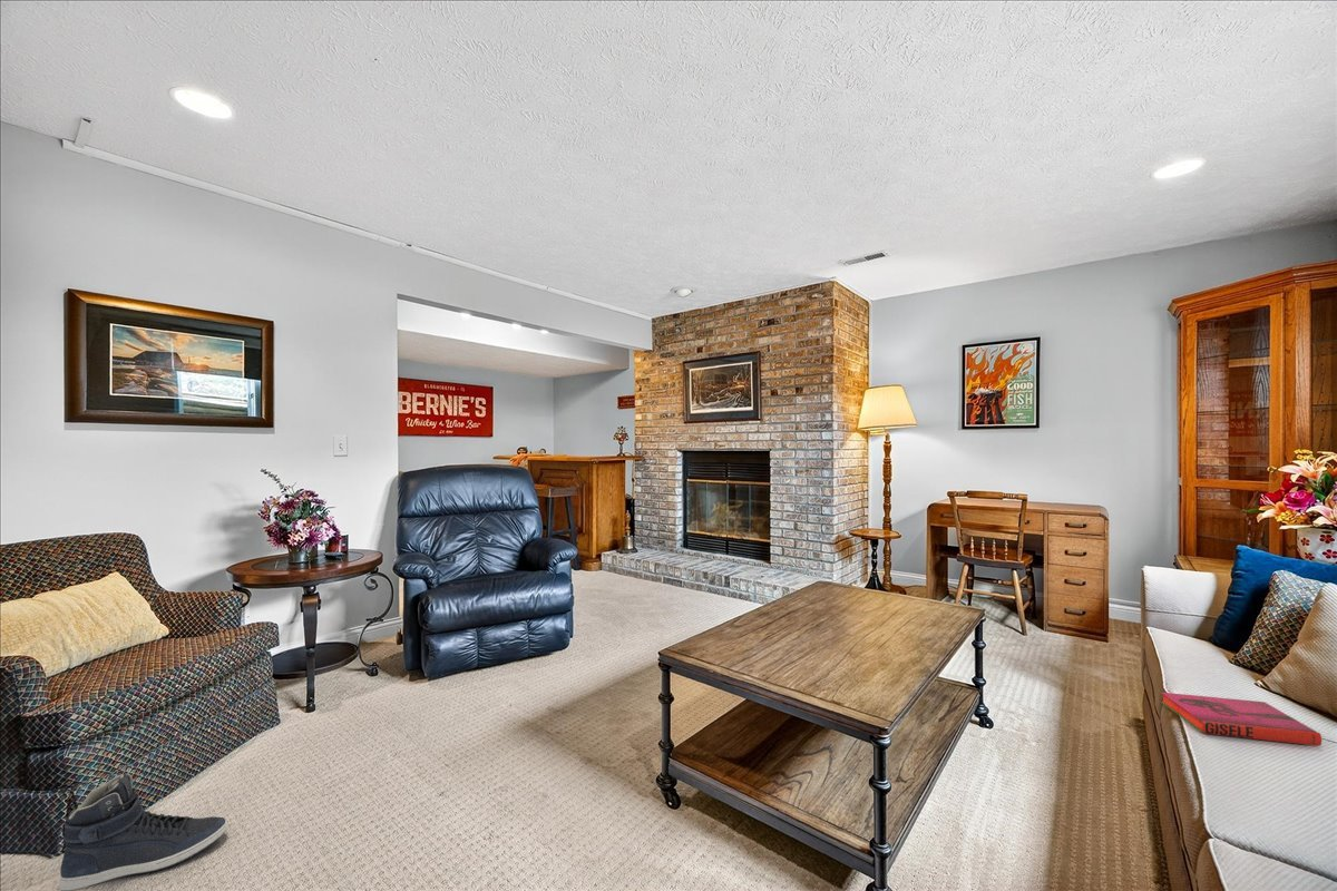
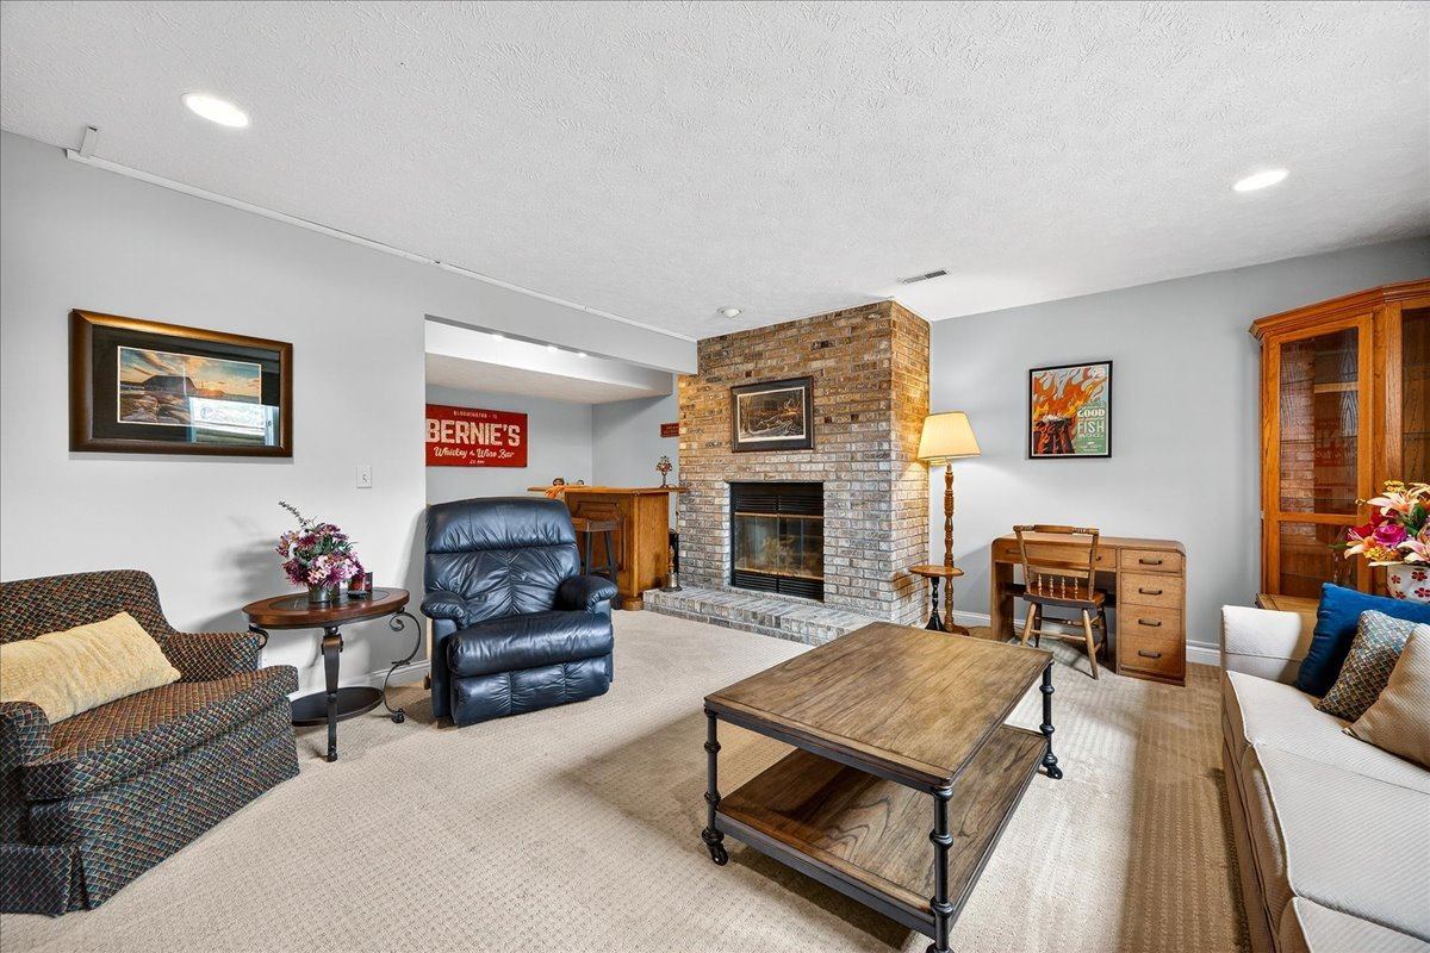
- hardback book (1234, 716)
- sneaker (147, 815)
